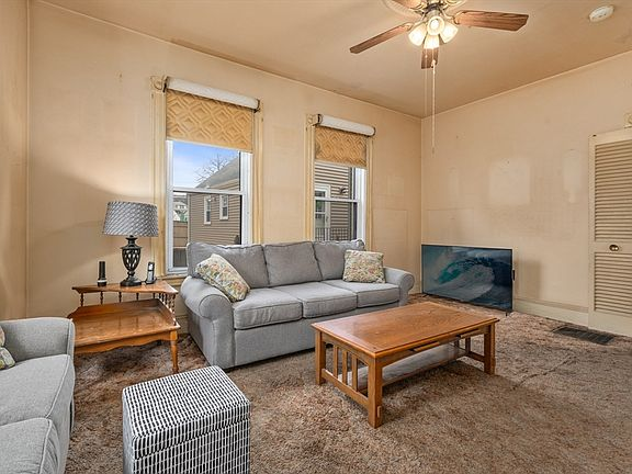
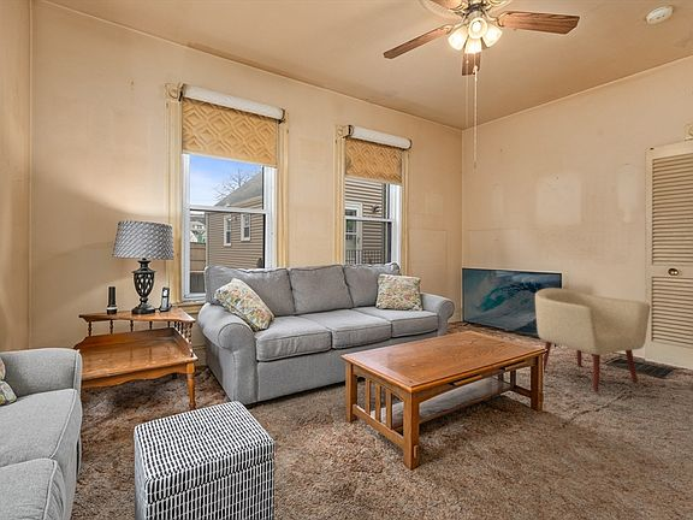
+ armchair (580, 333)
